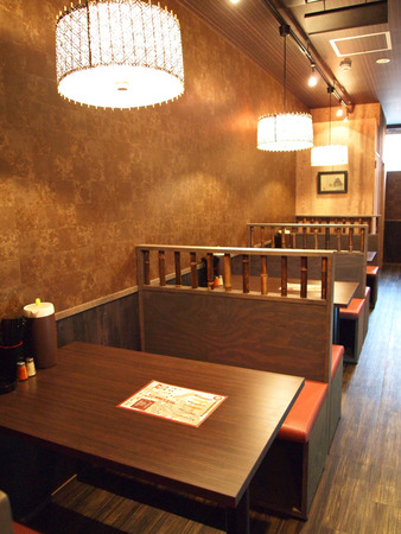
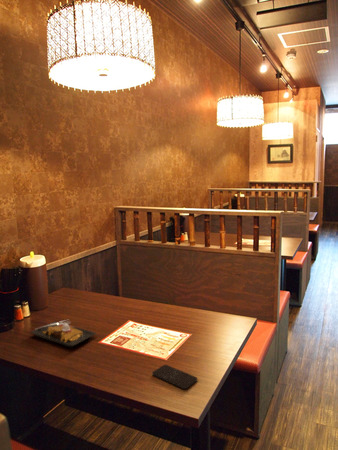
+ smartphone (174, 376)
+ plate (65, 328)
